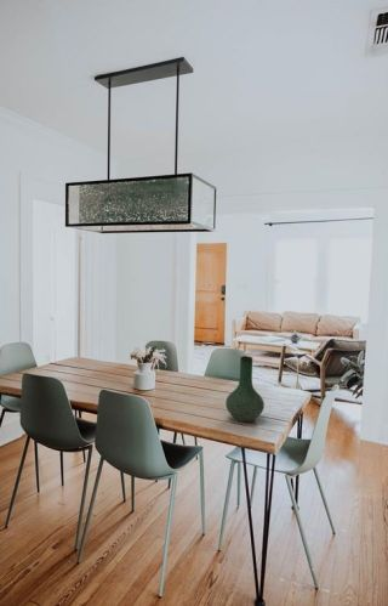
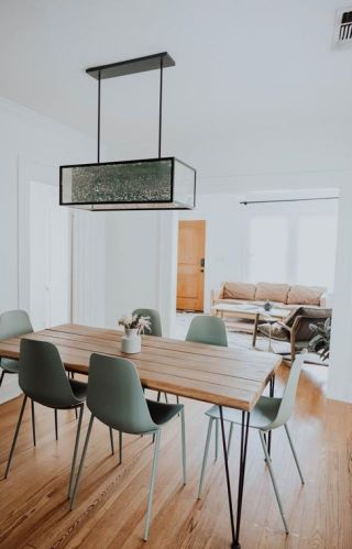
- vase (245, 387)
